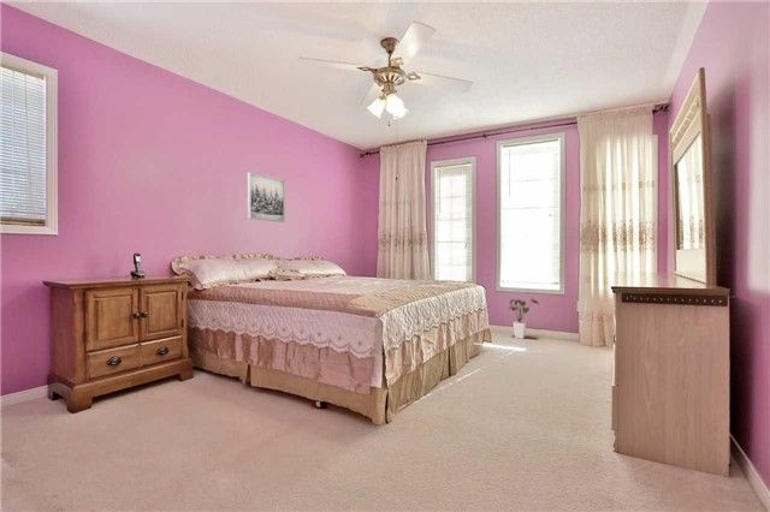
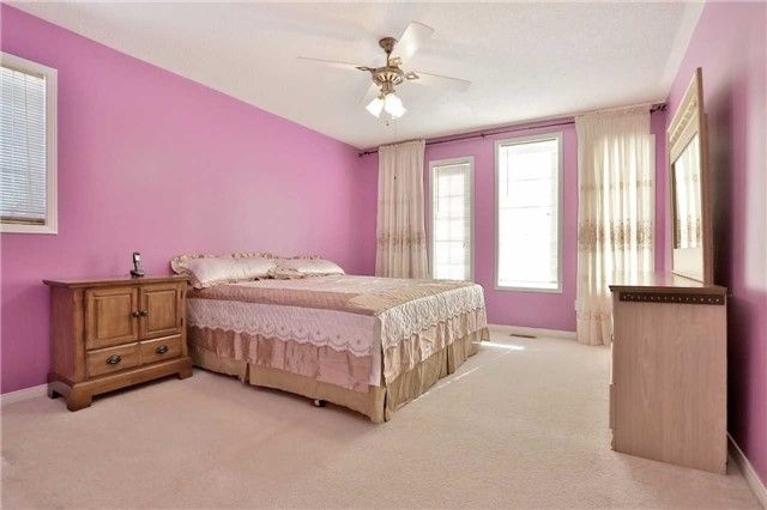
- wall art (266, 198)
- house plant (521, 317)
